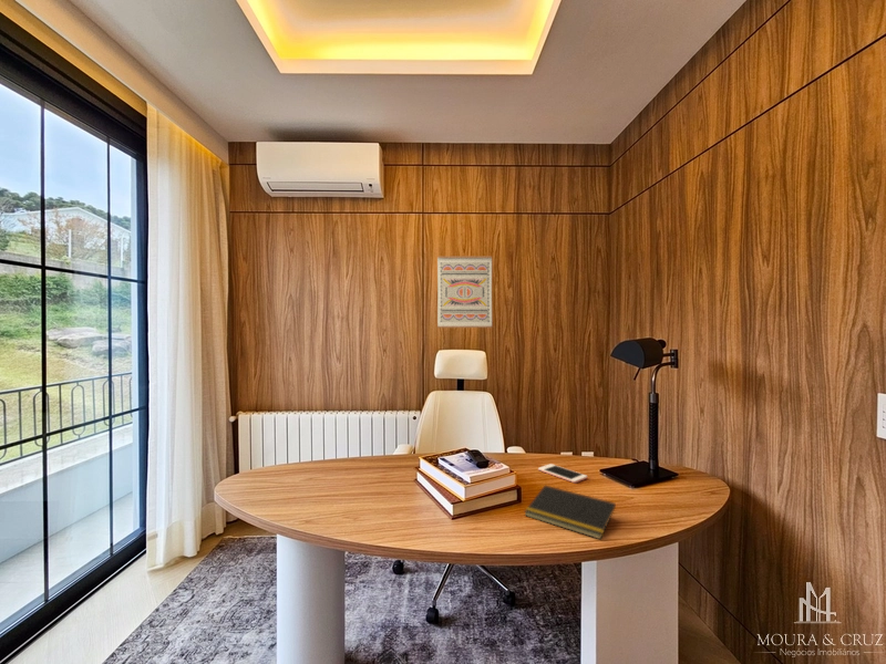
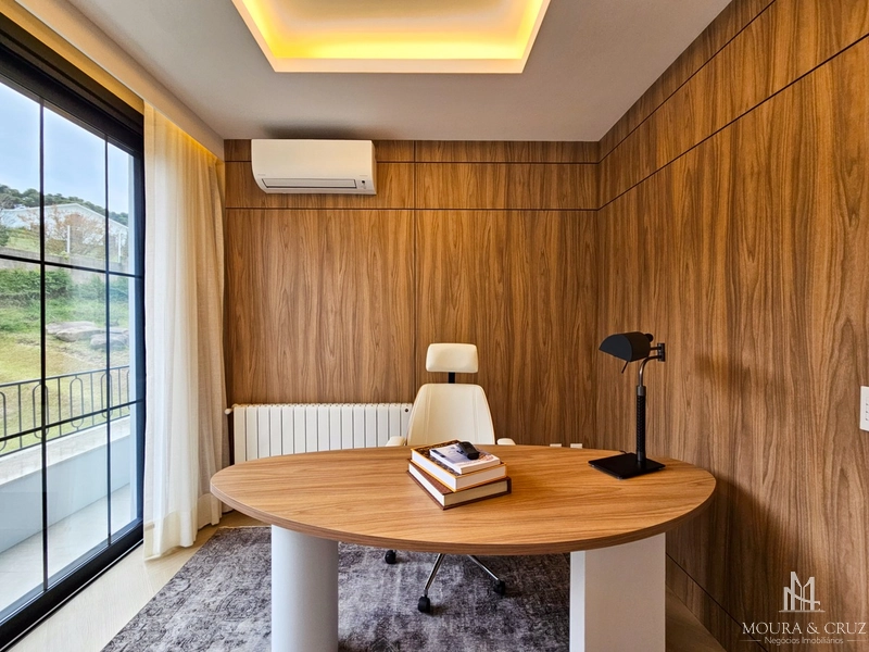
- cell phone (562, 473)
- wall art (464, 291)
- notepad (569, 509)
